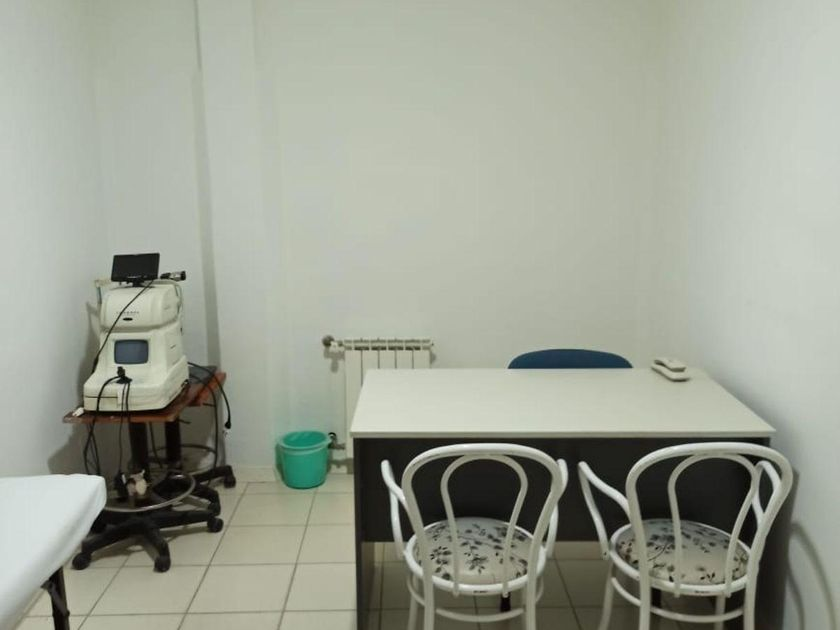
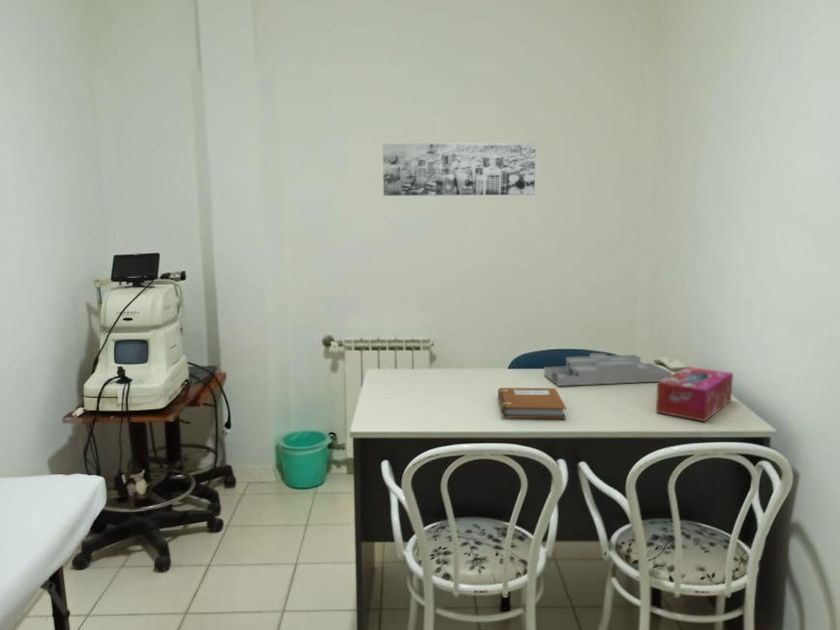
+ desk organizer (606, 367)
+ wall art (459, 169)
+ tissue box (695, 392)
+ notebook (529, 401)
